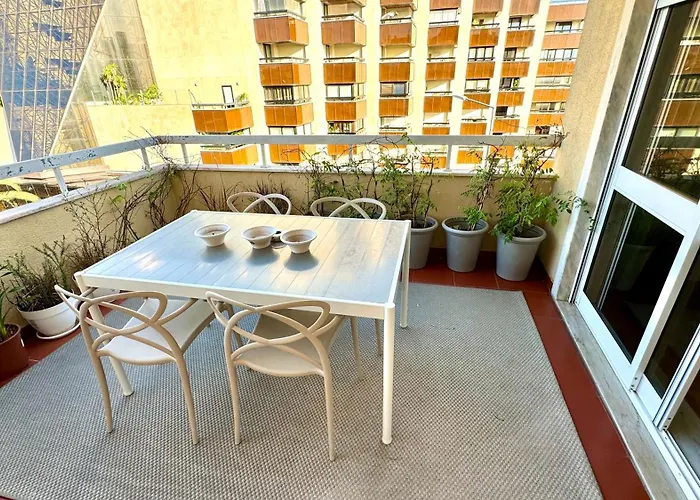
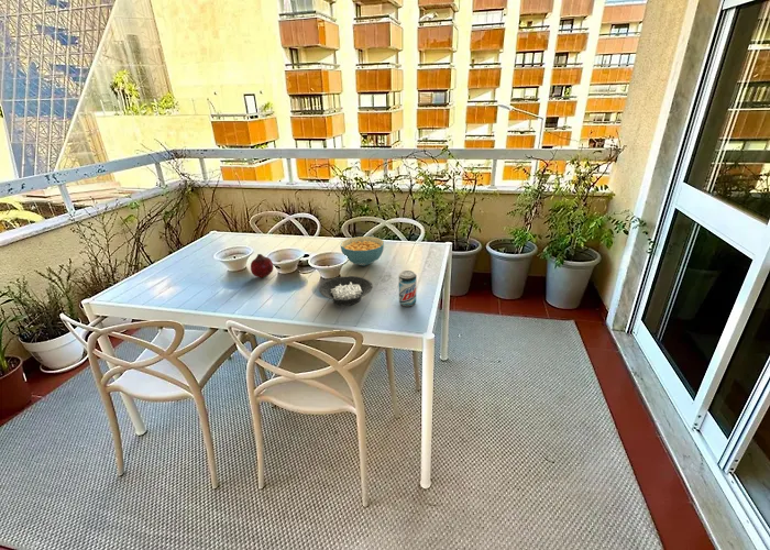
+ fruit (261, 265)
+ cereal bowl (363, 253)
+ beer can (407, 288)
+ cereal bowl (346, 293)
